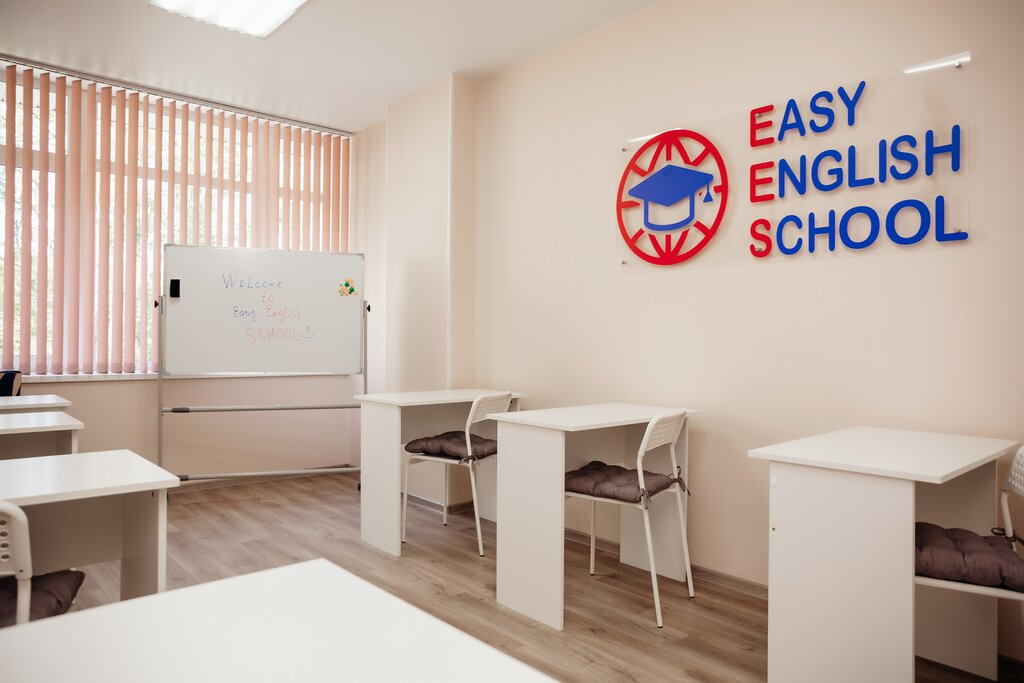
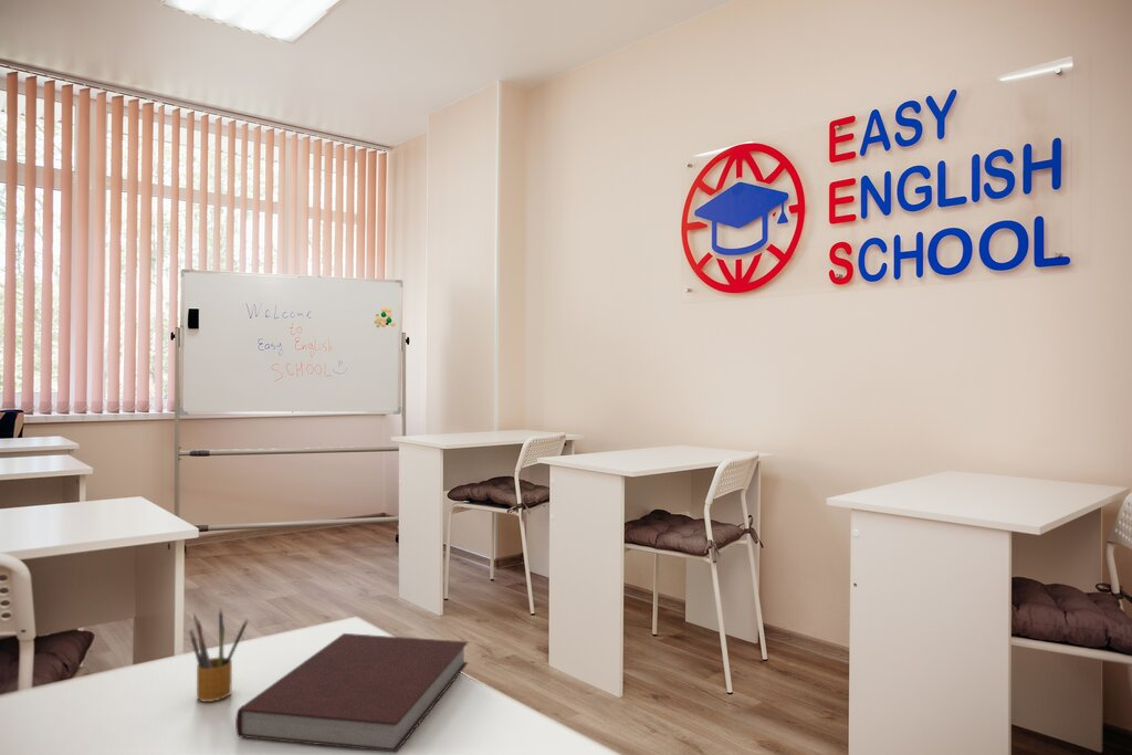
+ pencil box (219, 654)
+ notebook (365, 683)
